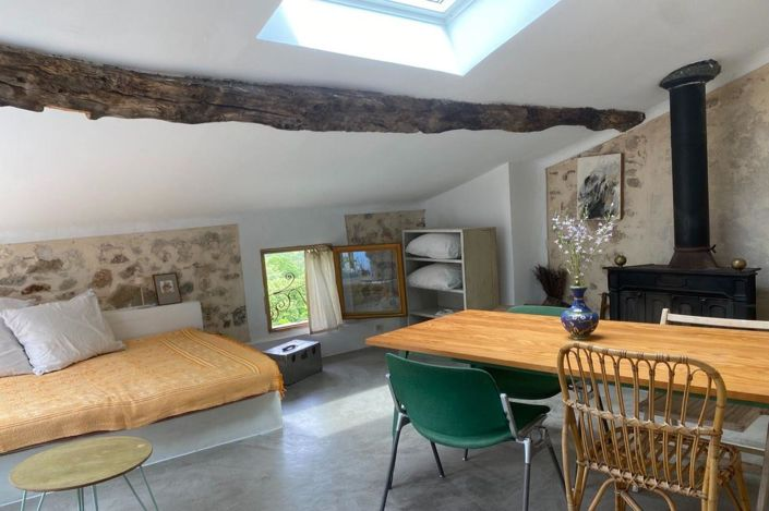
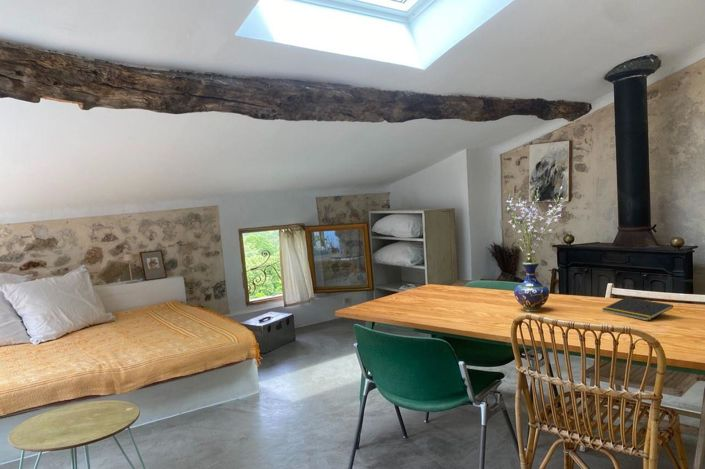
+ notepad (636, 308)
